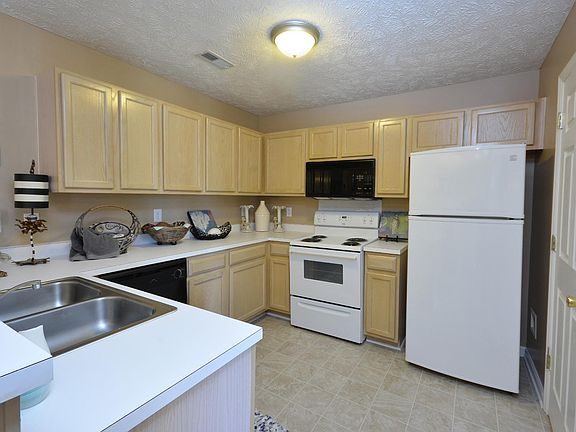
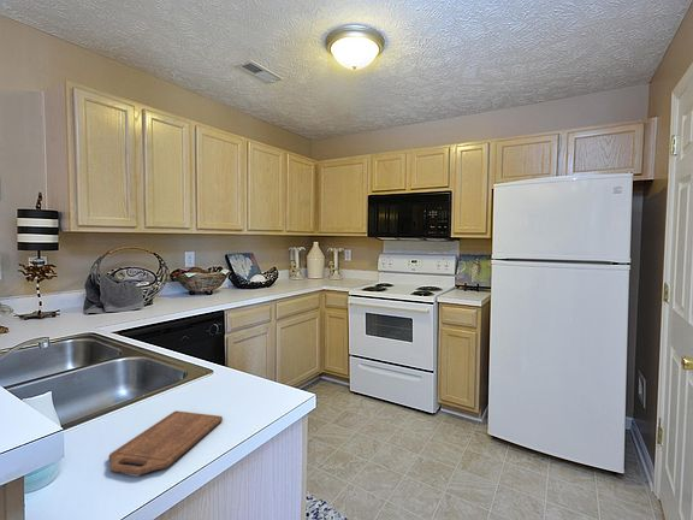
+ cutting board (166, 438)
